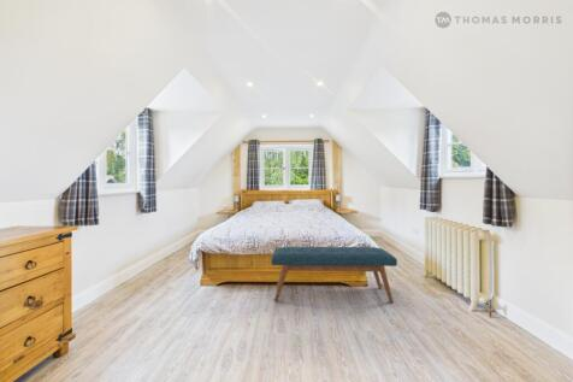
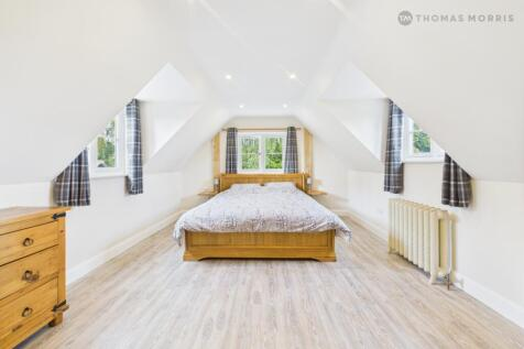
- bench (331, 270)
